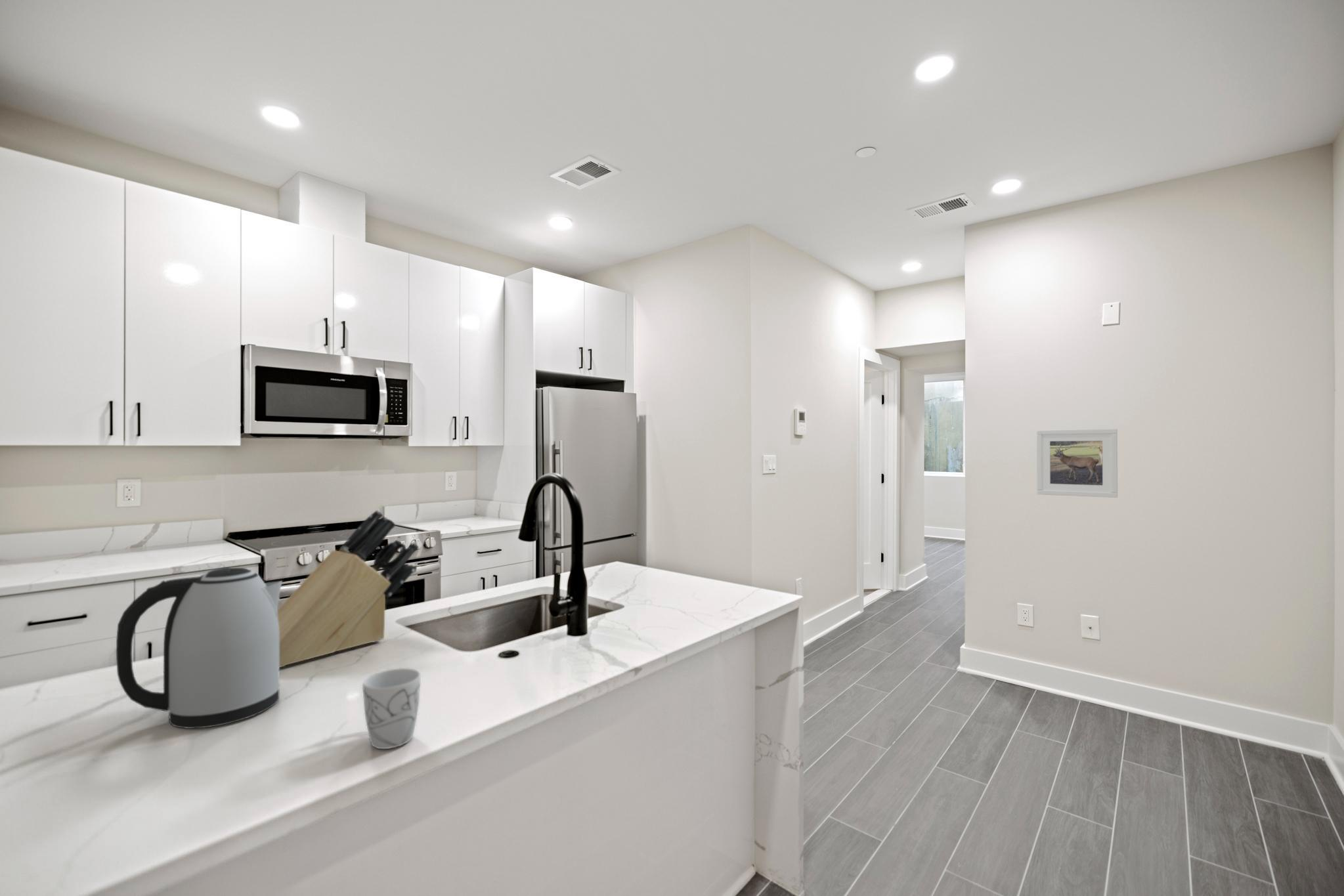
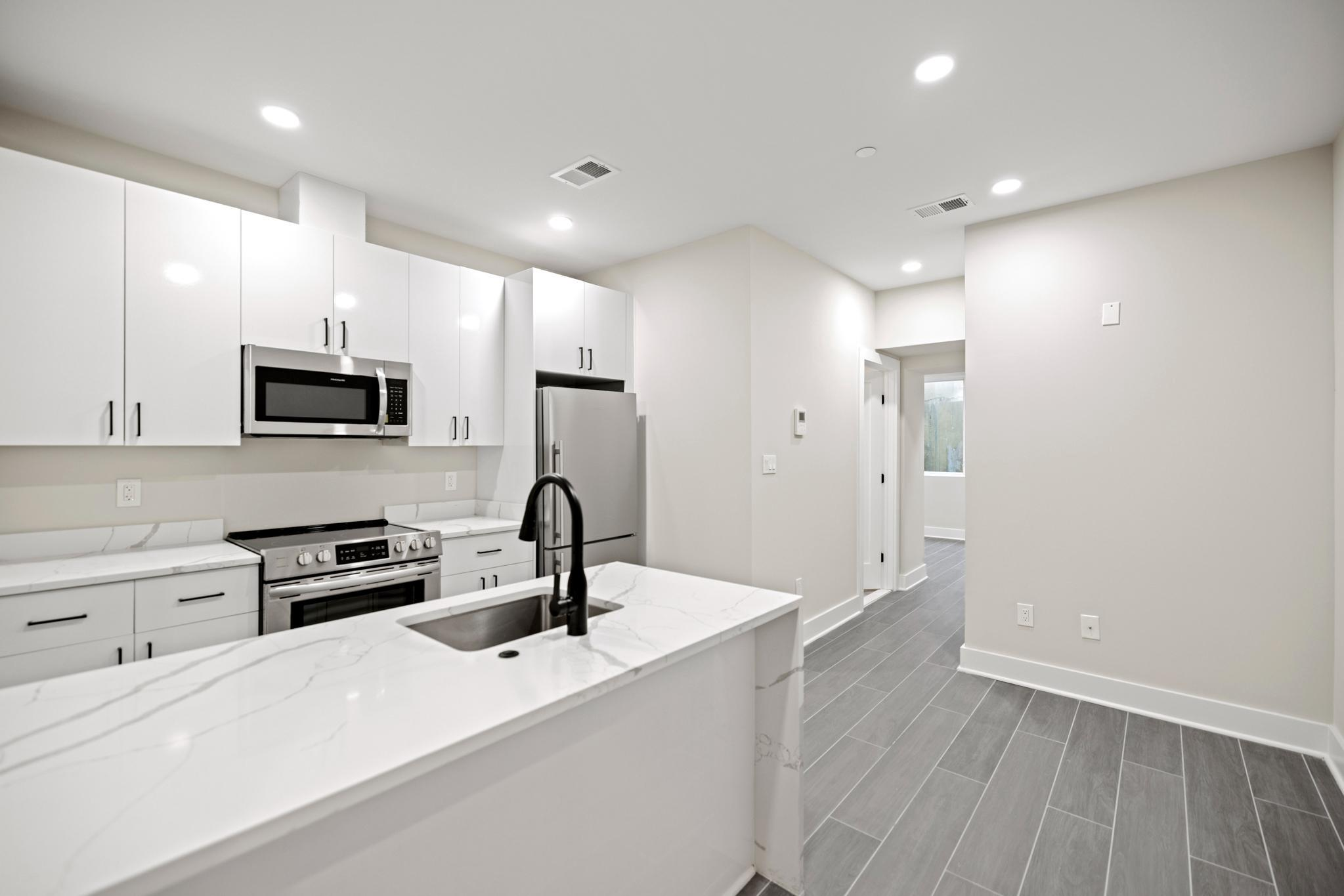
- mug (388, 706)
- knife block (339, 580)
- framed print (1075, 462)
- kettle (204, 641)
